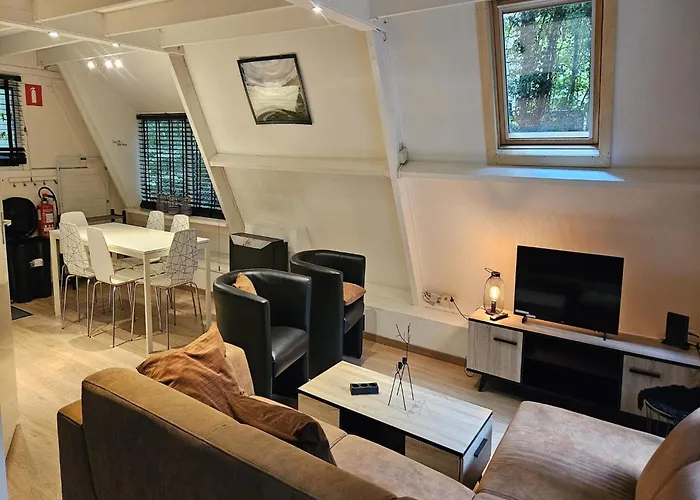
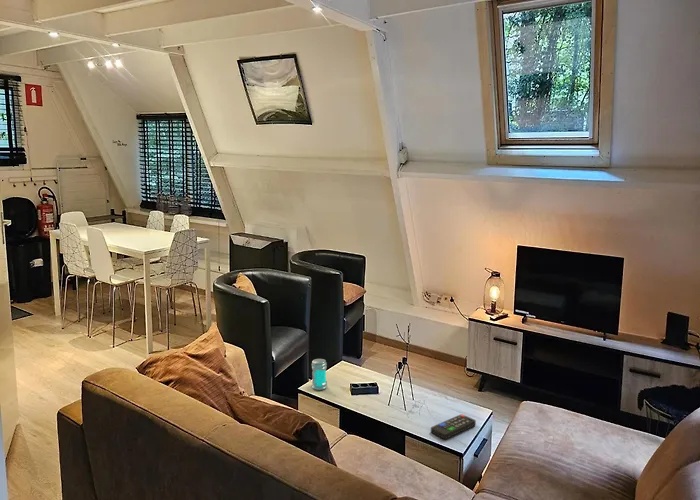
+ jar (319, 373)
+ remote control (453, 425)
